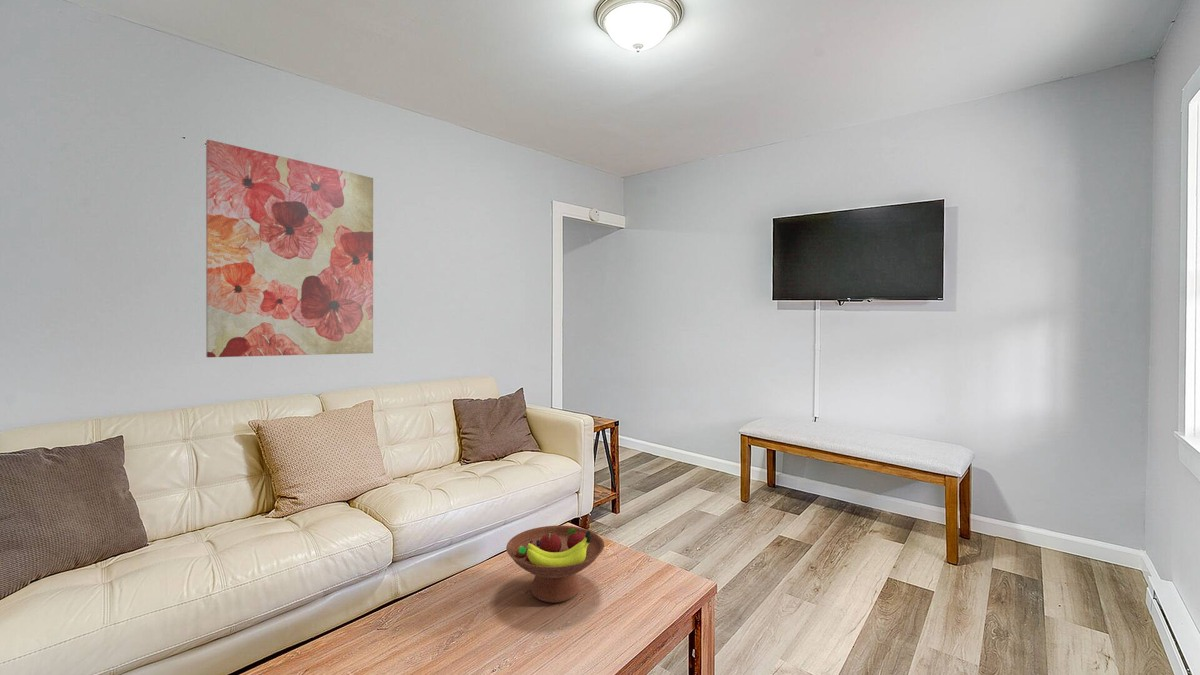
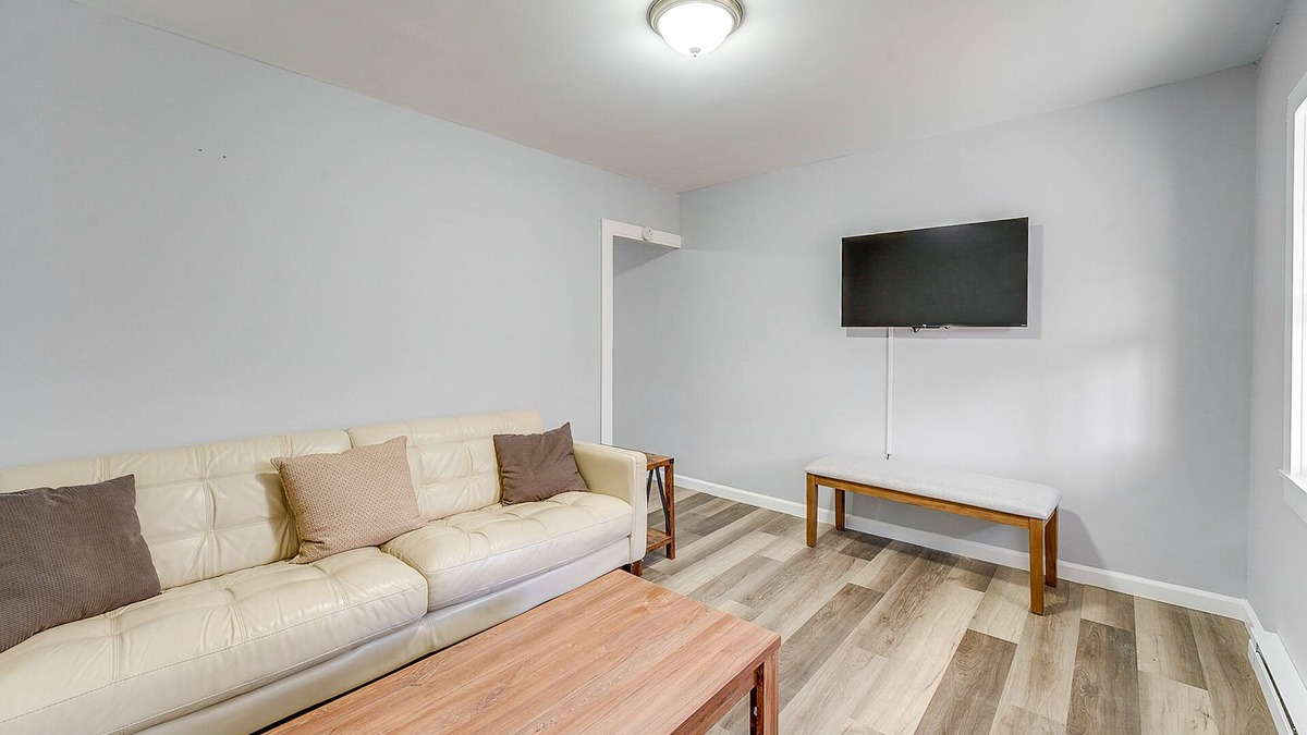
- wall art (298, 258)
- fruit bowl (555, 558)
